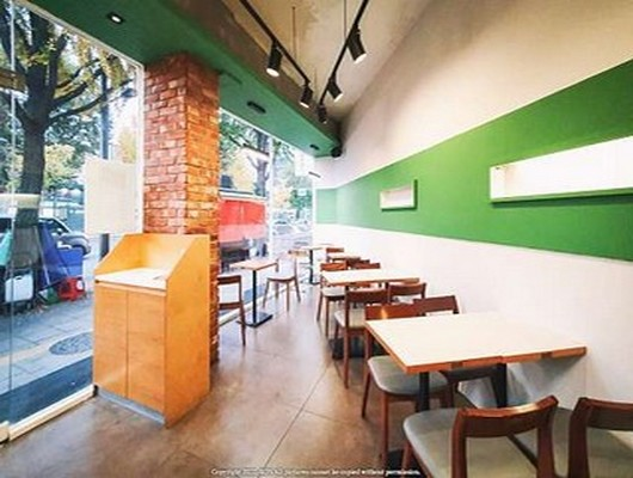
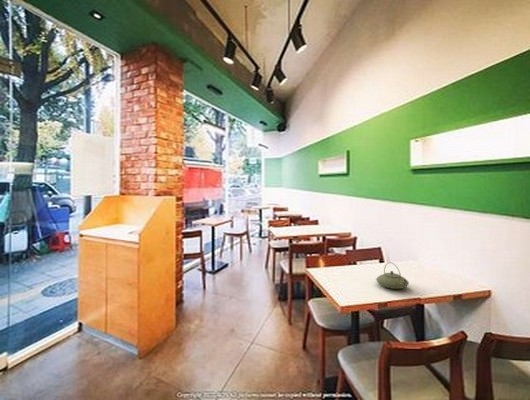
+ teapot (393, 275)
